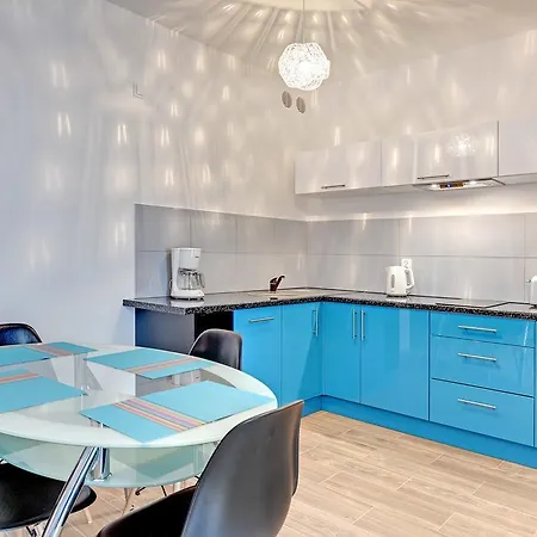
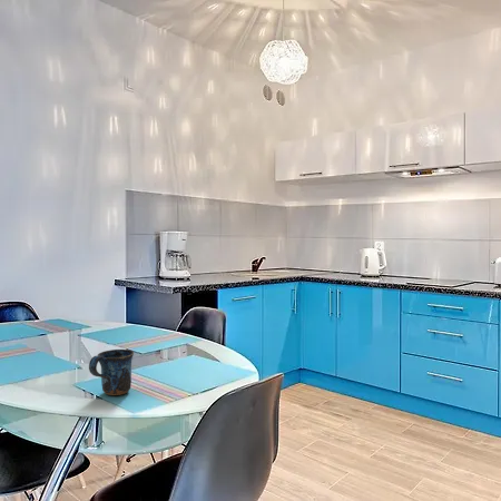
+ mug (109, 372)
